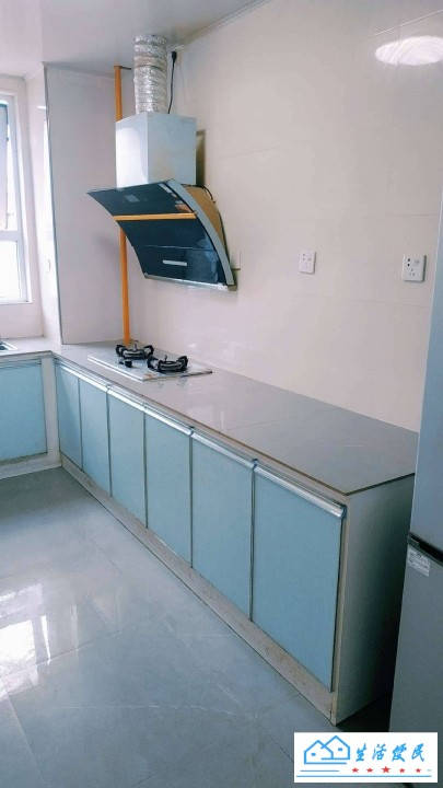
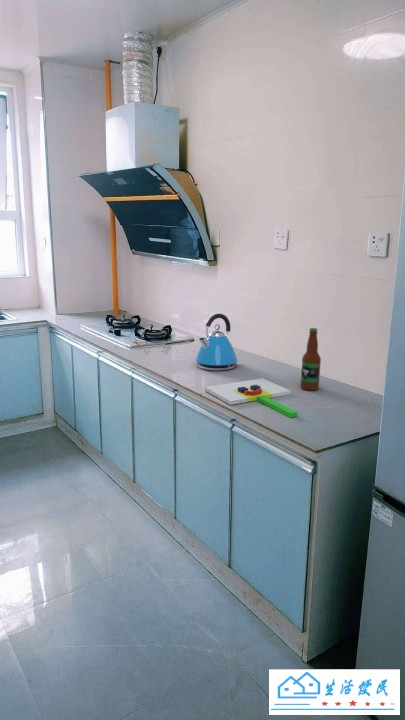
+ bottle (311, 358)
+ chopping board (262, 396)
+ kettle (218, 339)
